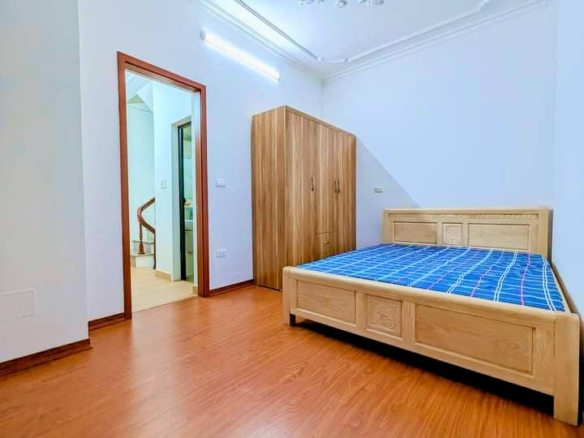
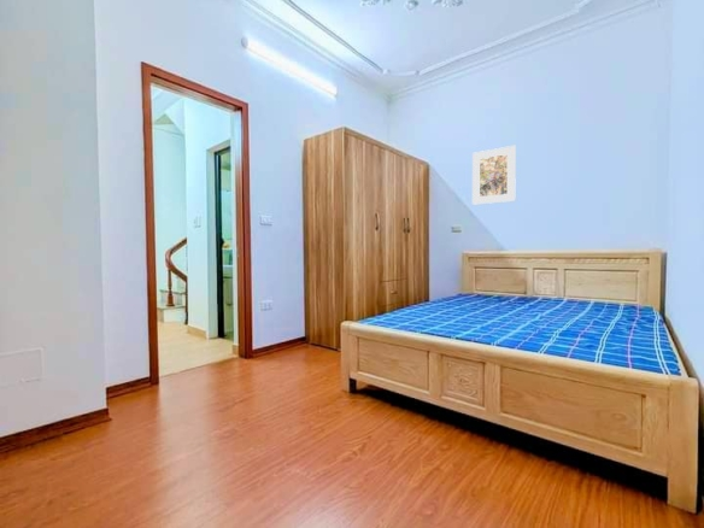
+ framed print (493, 176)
